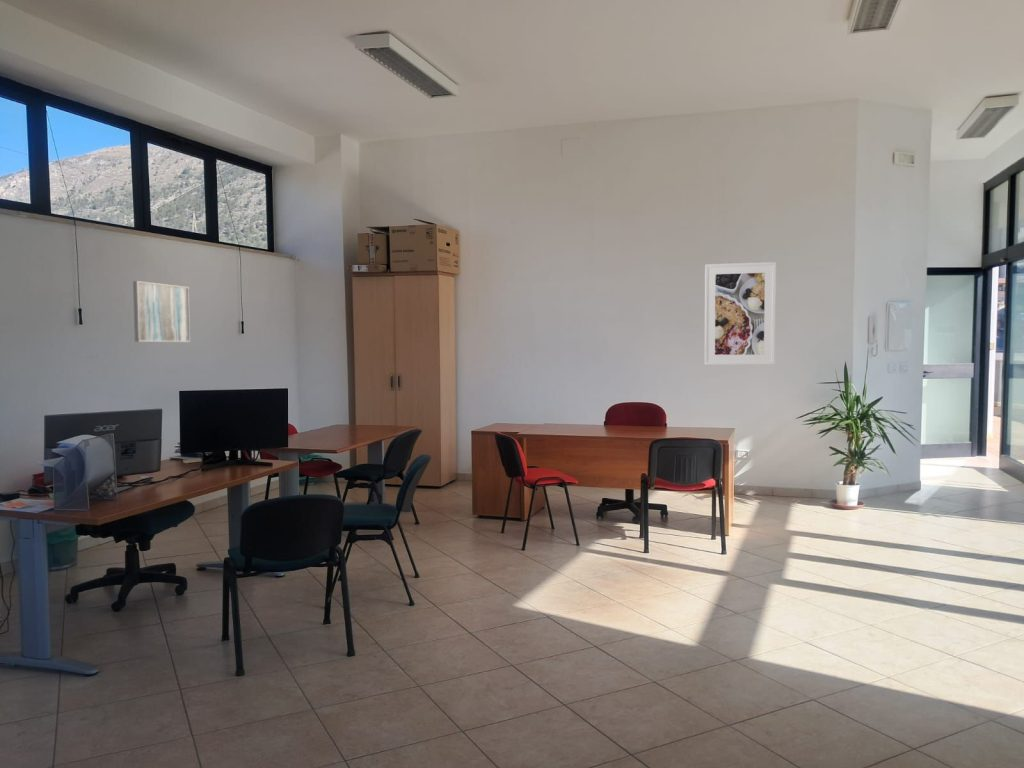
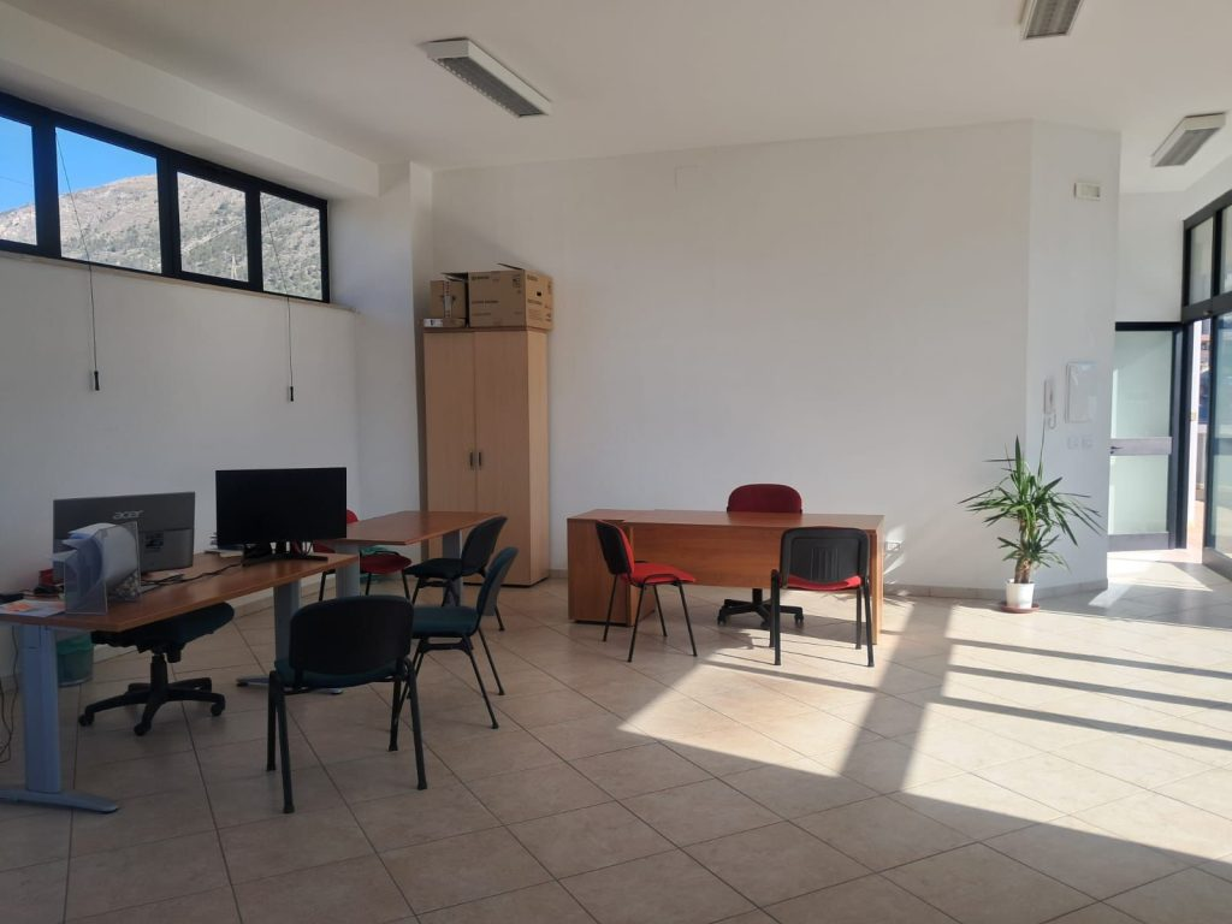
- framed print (739, 314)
- wall art (162, 313)
